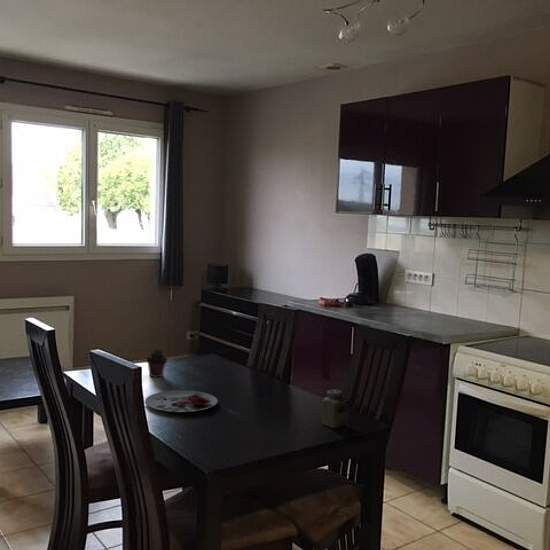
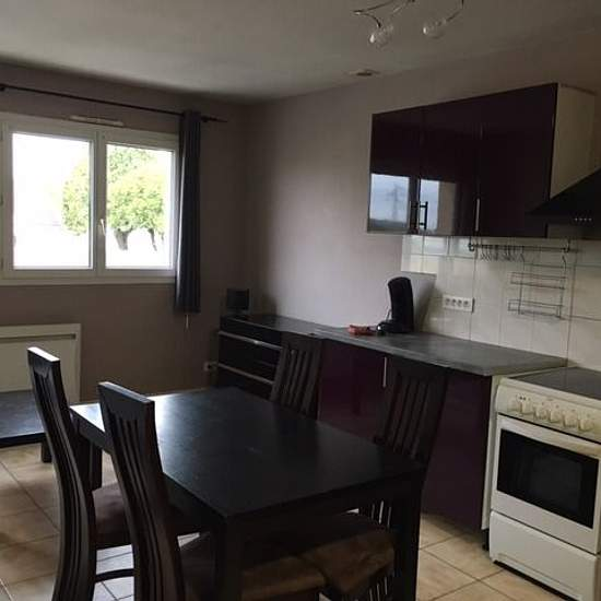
- plate (181, 400)
- salt shaker (334, 407)
- potted succulent (156, 362)
